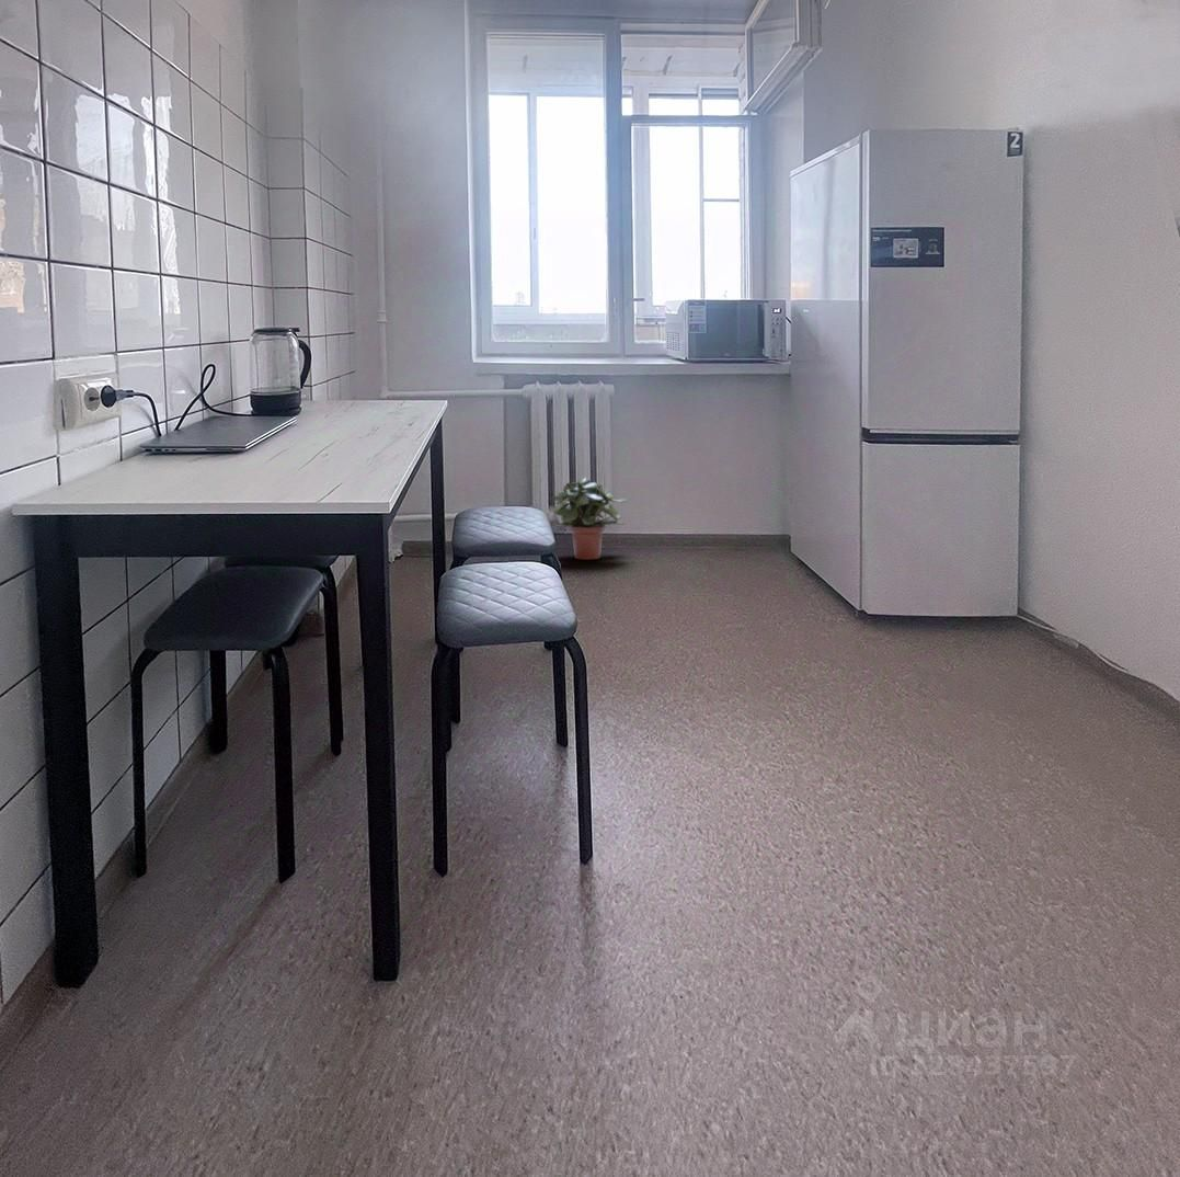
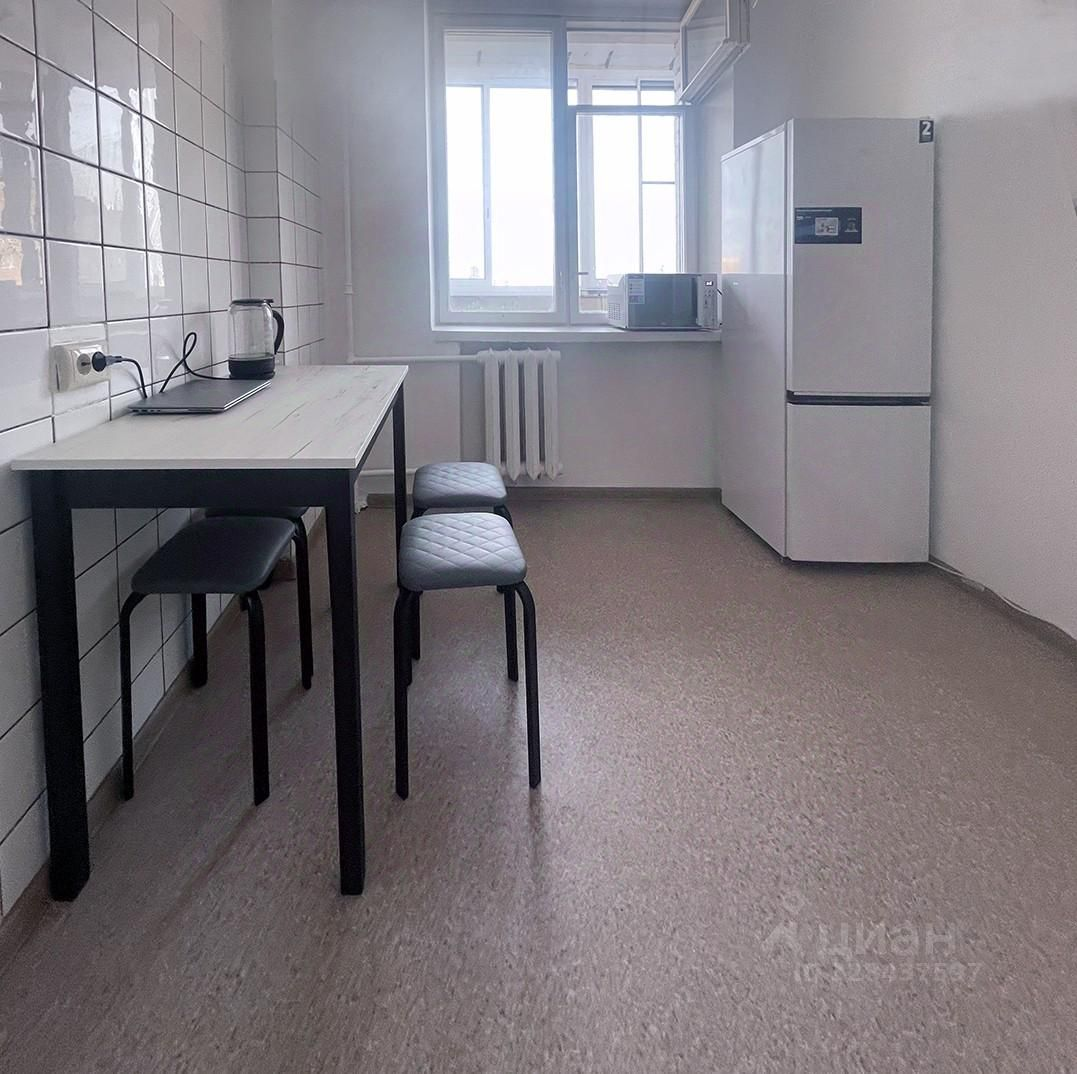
- potted plant (588, 517)
